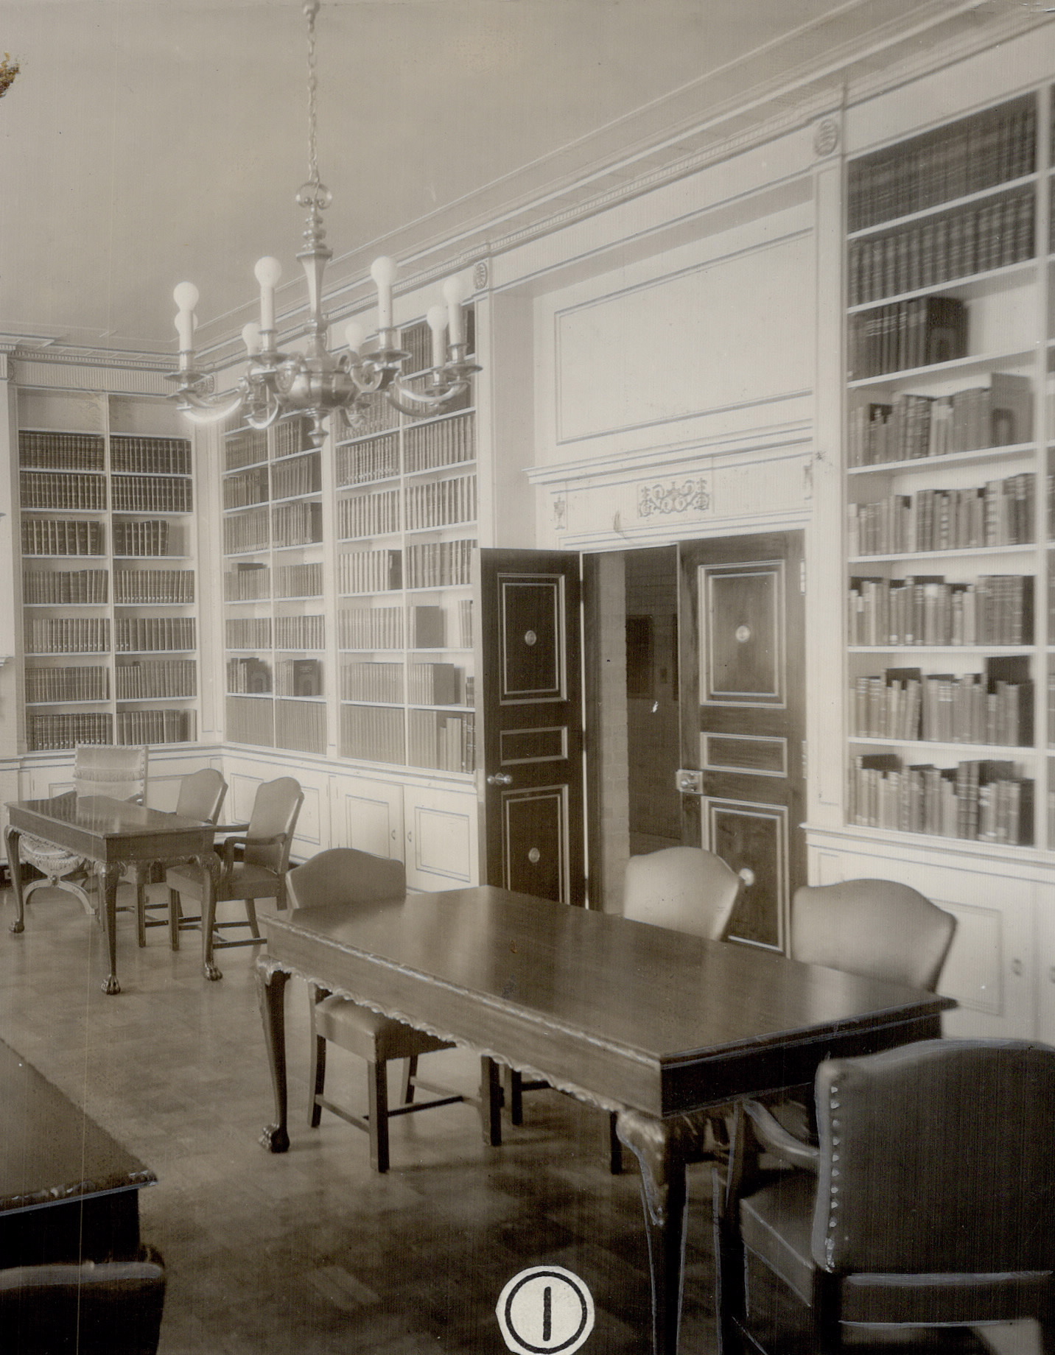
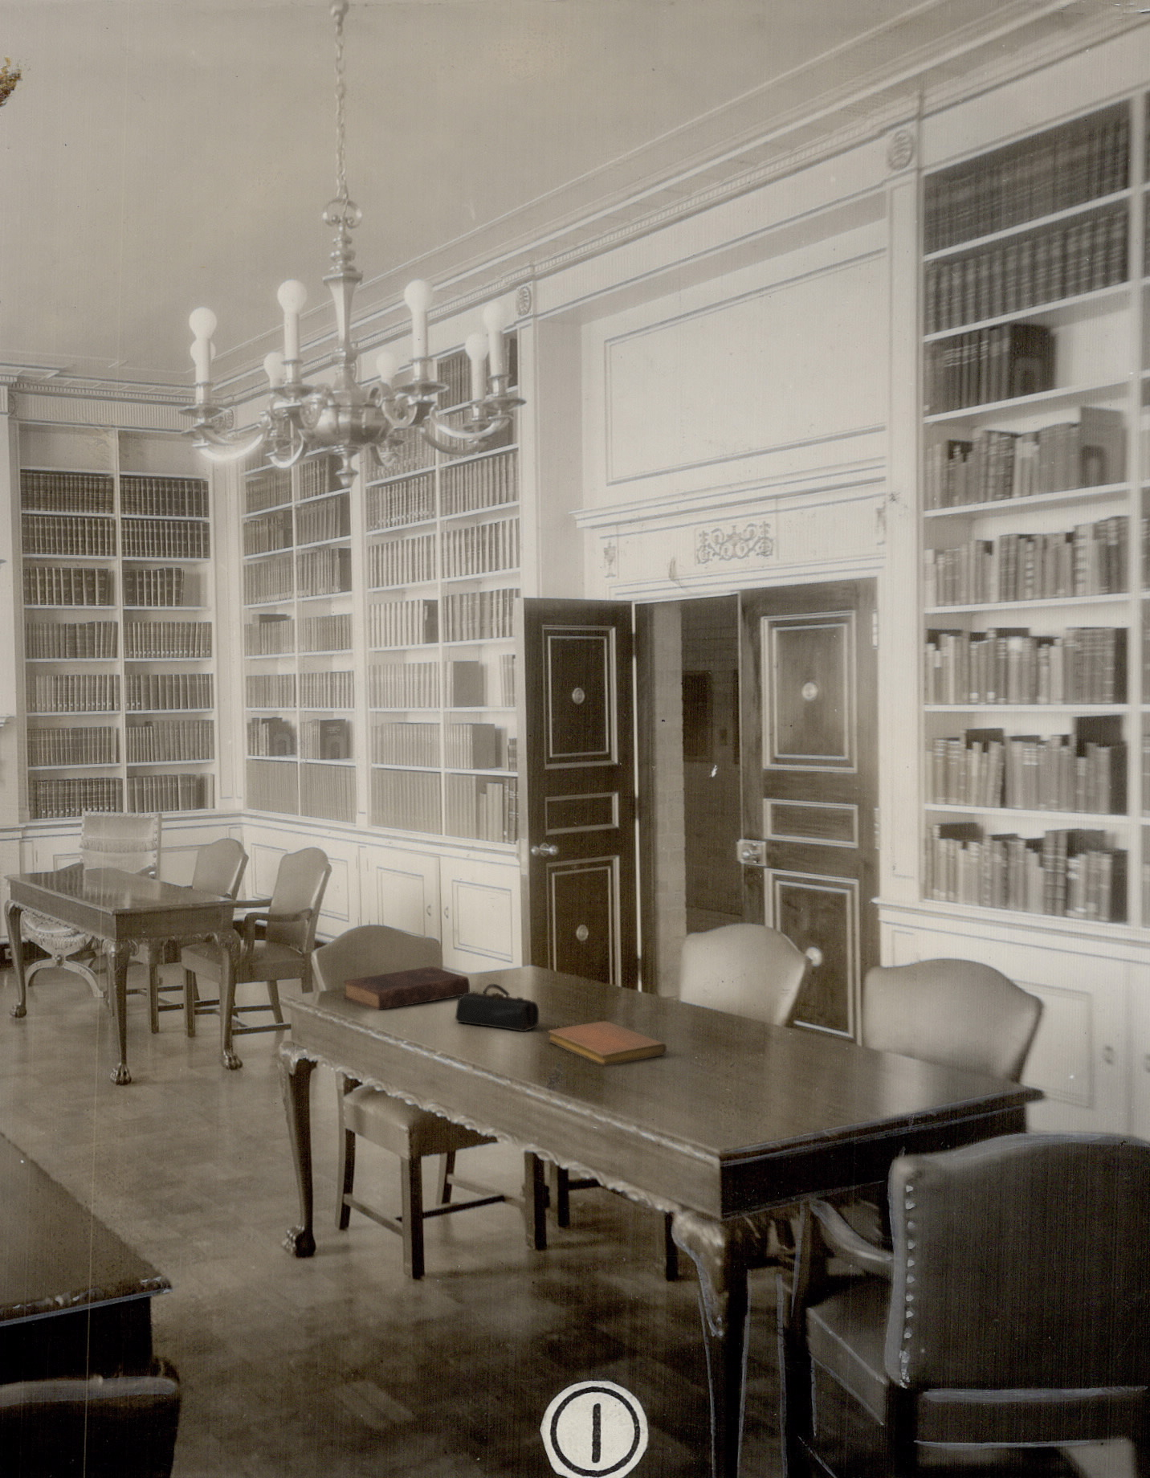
+ book (407, 987)
+ pencil case (498, 1003)
+ notebook (606, 1041)
